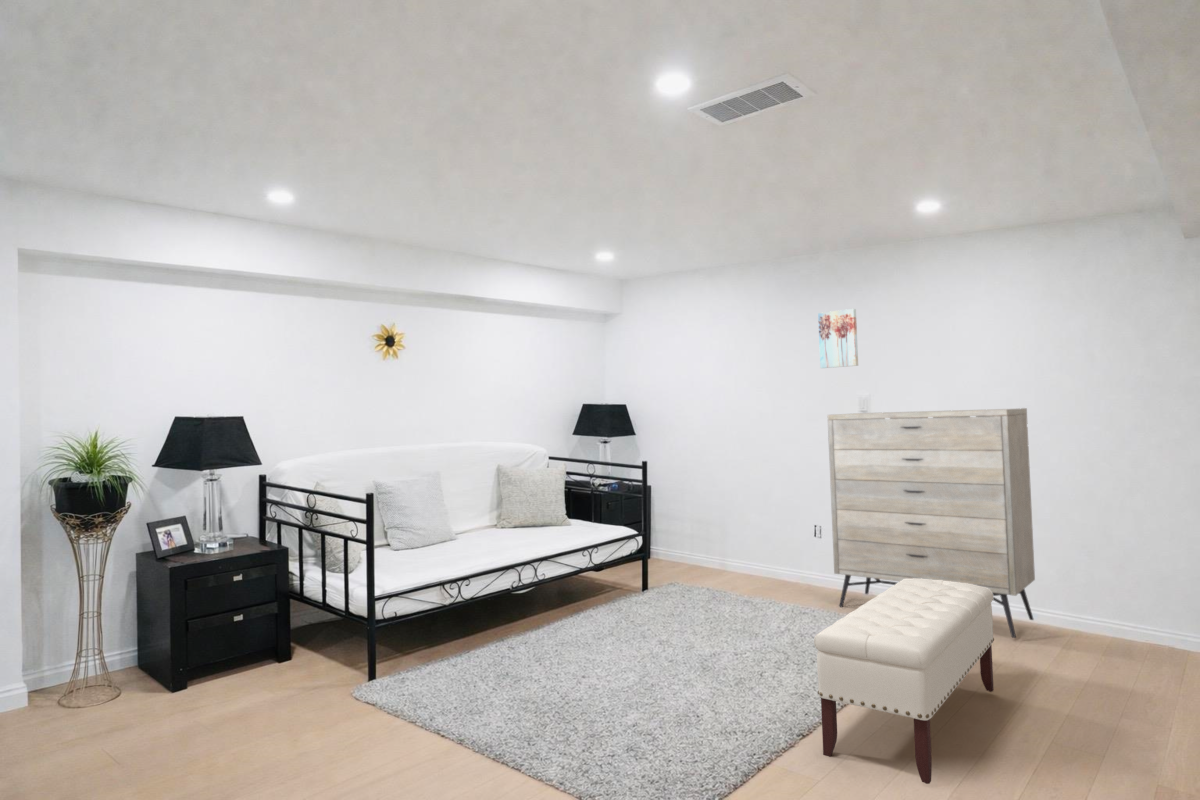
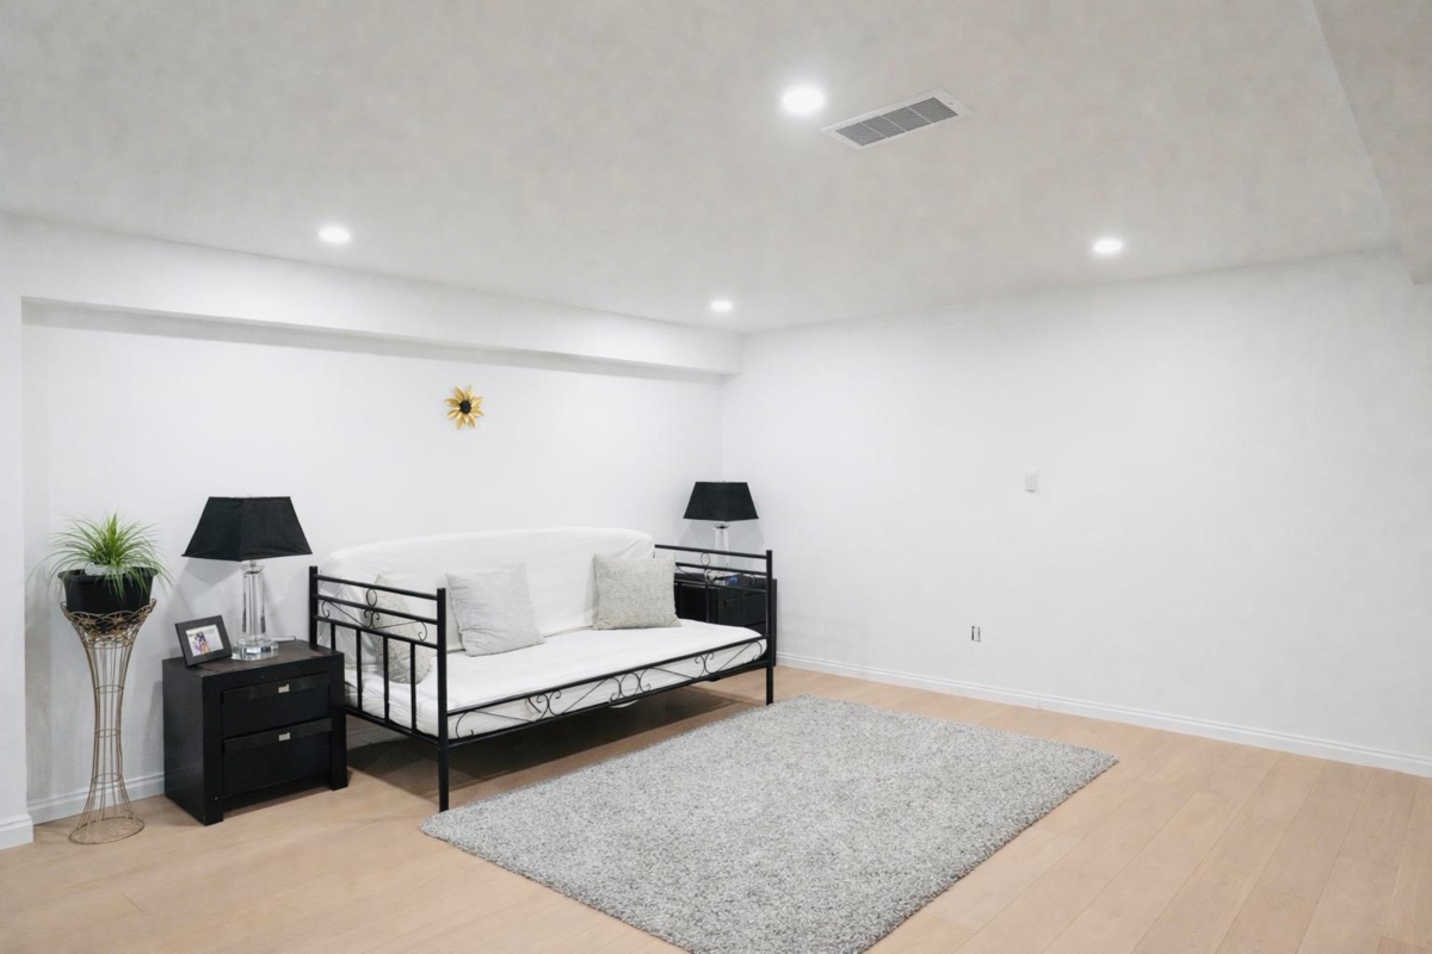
- wall art (837, 338)
- dresser (927, 512)
- bench (913, 662)
